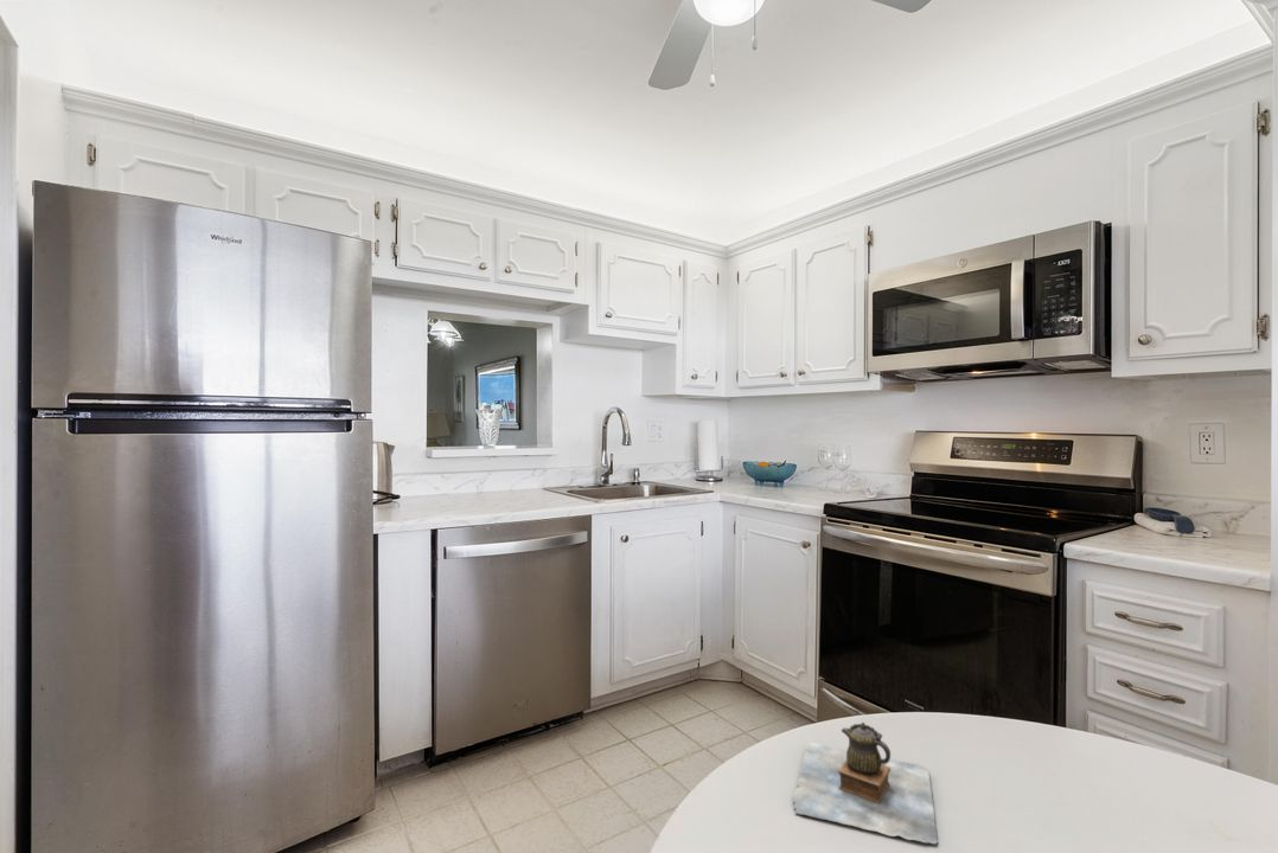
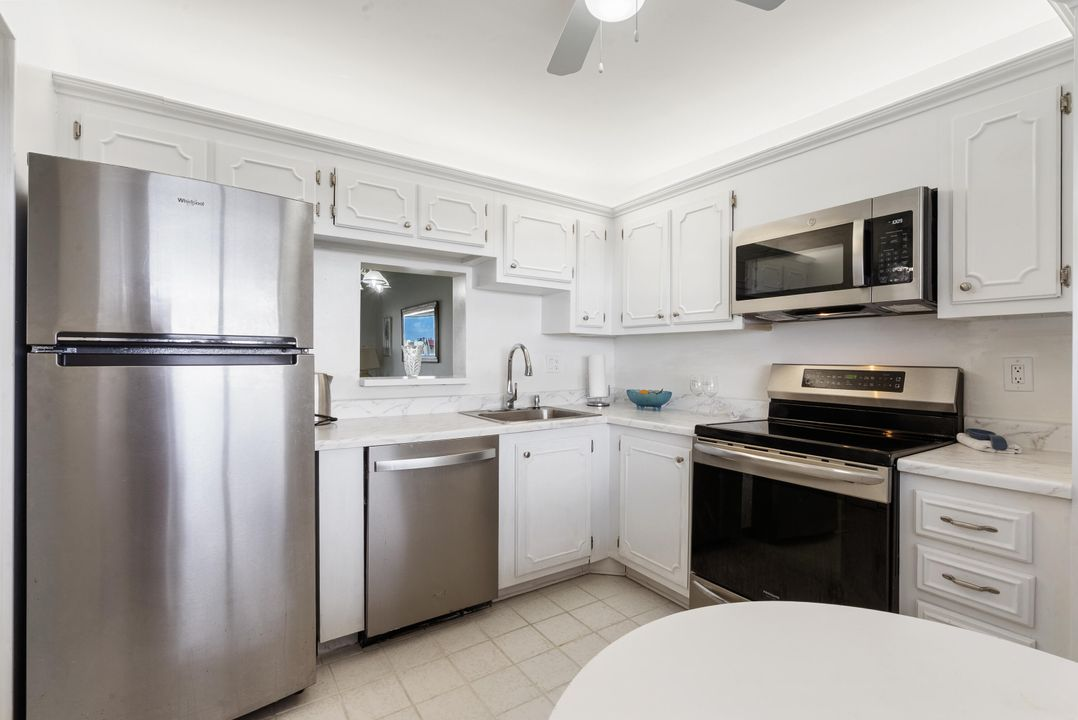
- teapot (863, 755)
